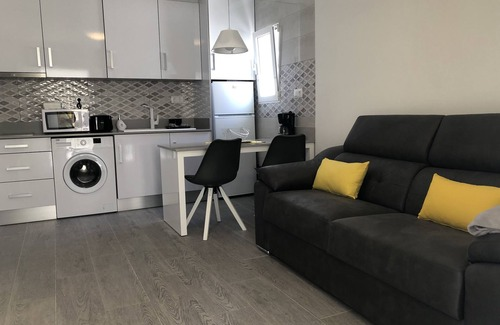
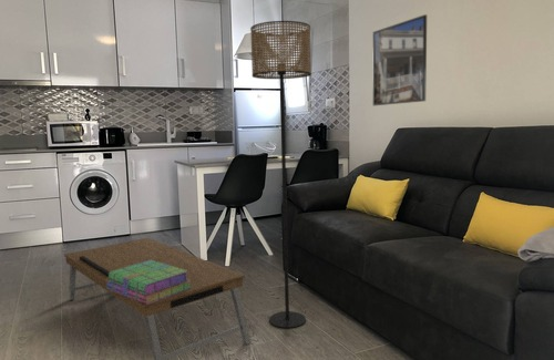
+ coffee table (143, 302)
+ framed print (397, 64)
+ floor lamp (284, 179)
+ stack of books (147, 276)
